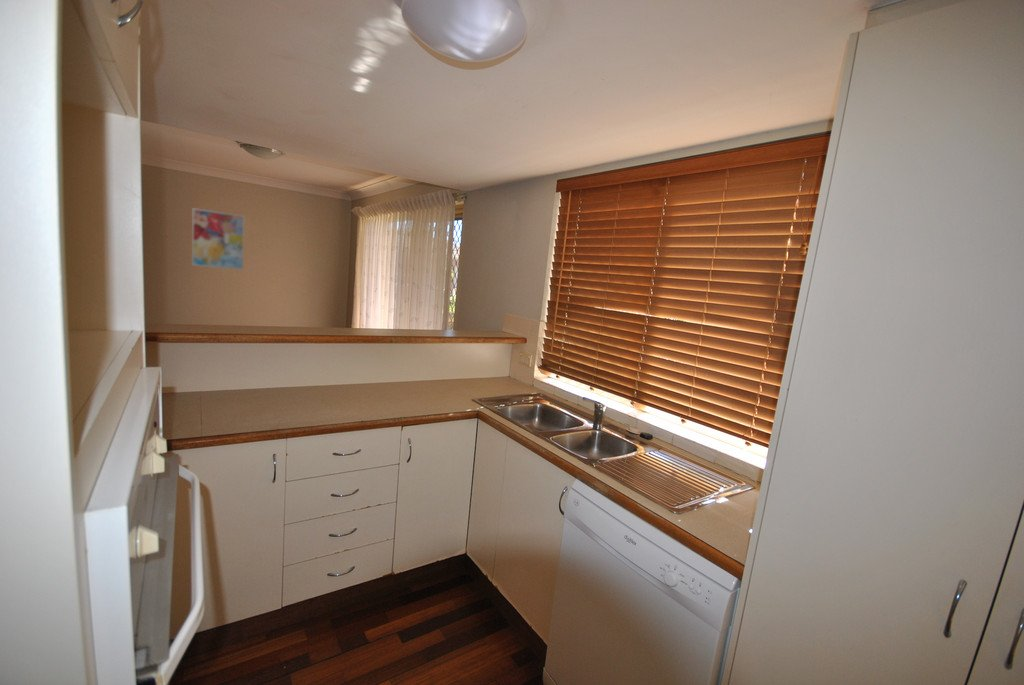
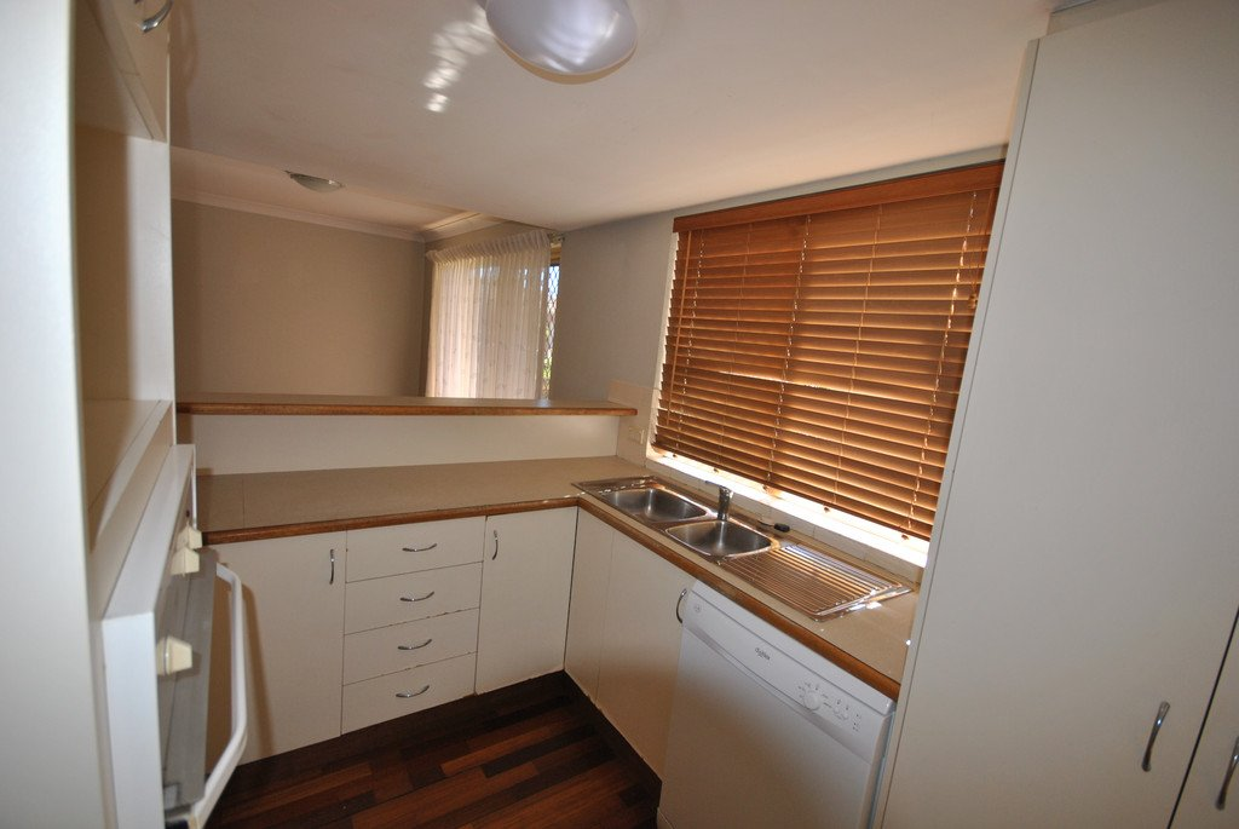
- wall art (218, 240)
